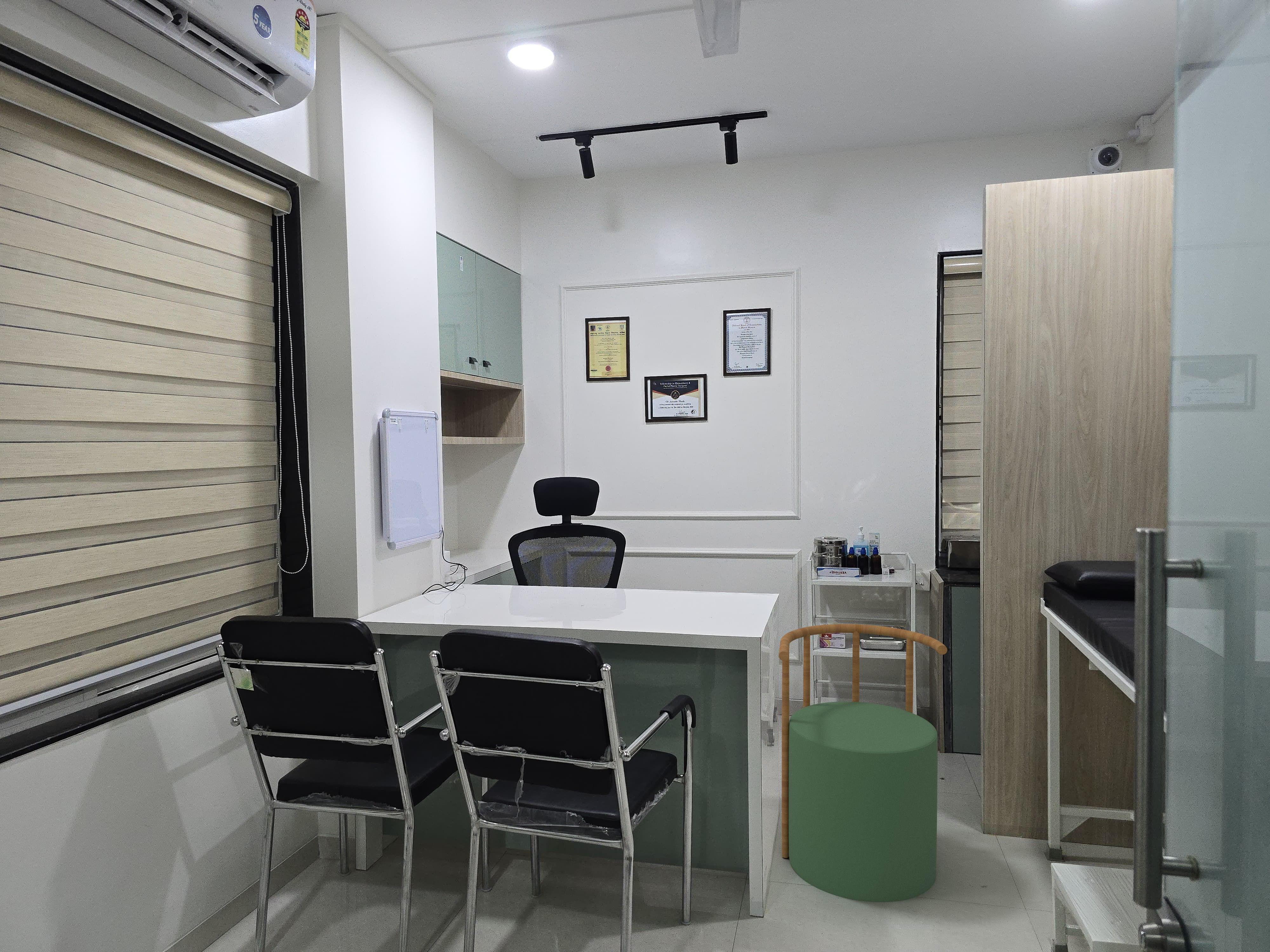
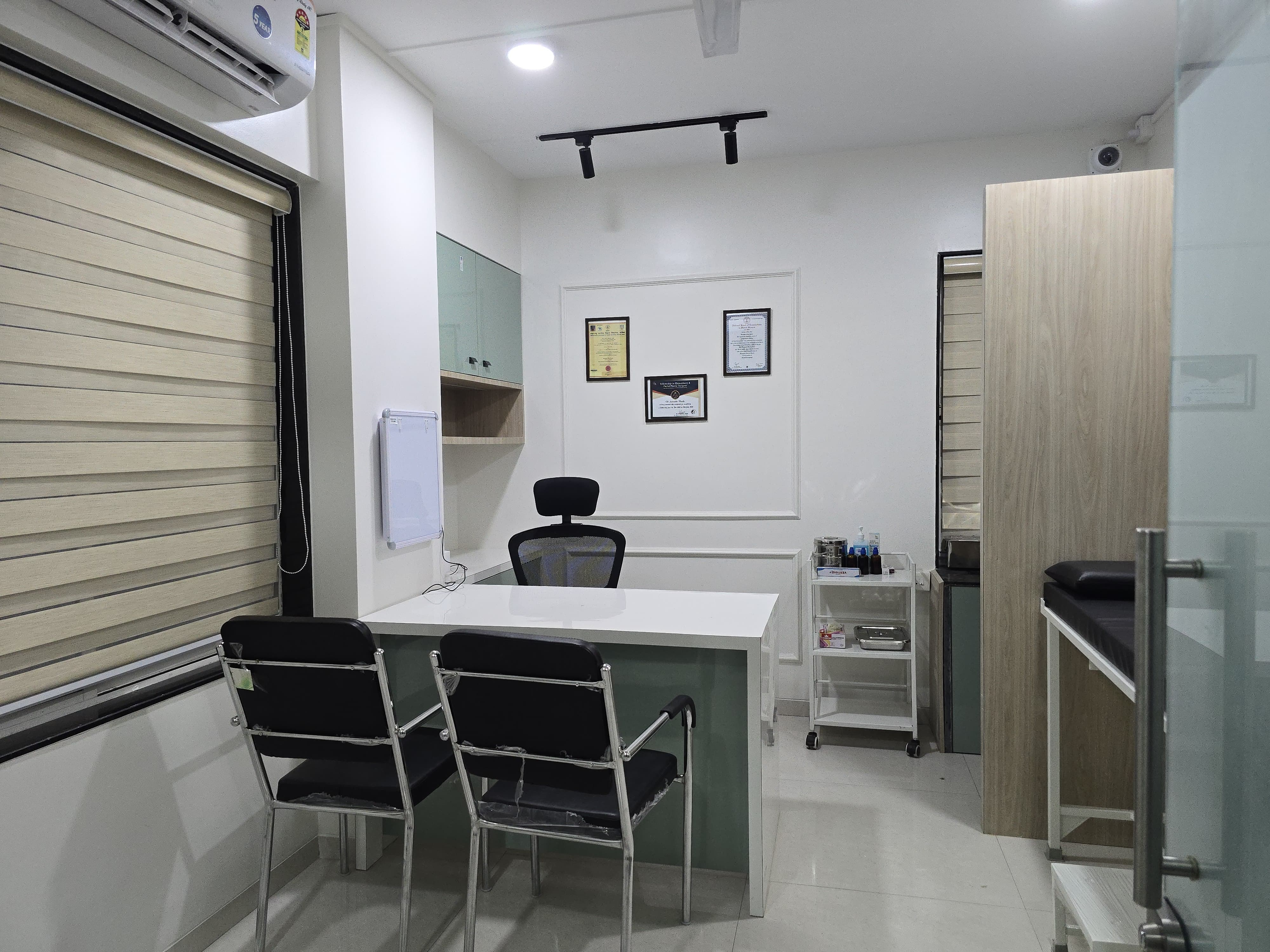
- stool (860, 751)
